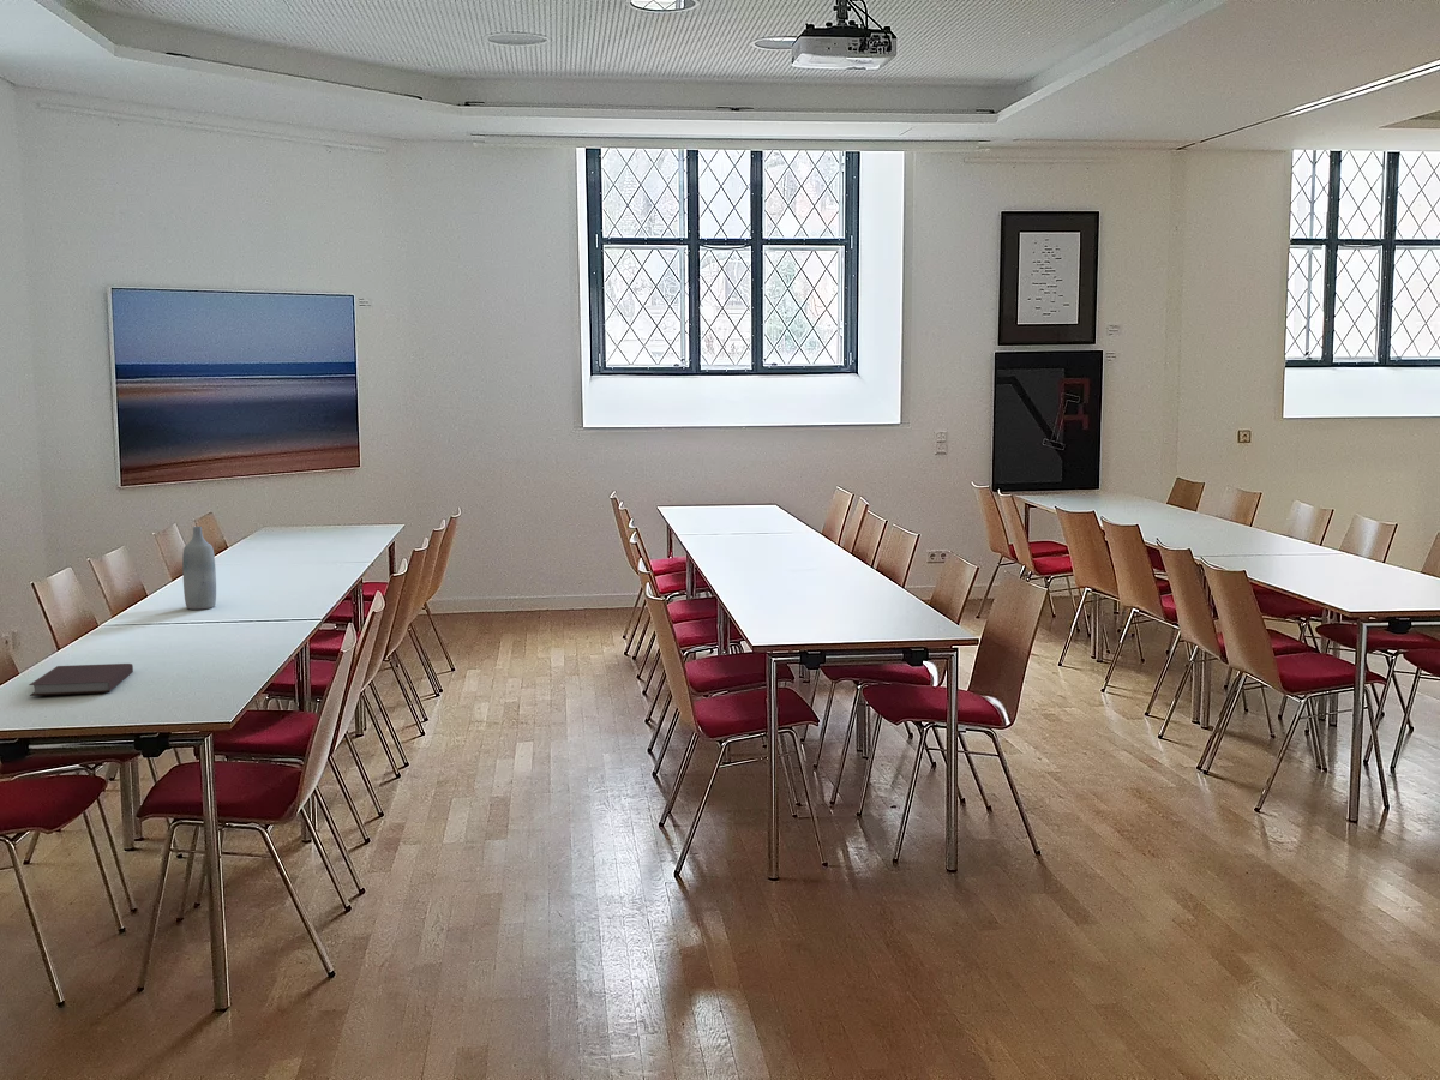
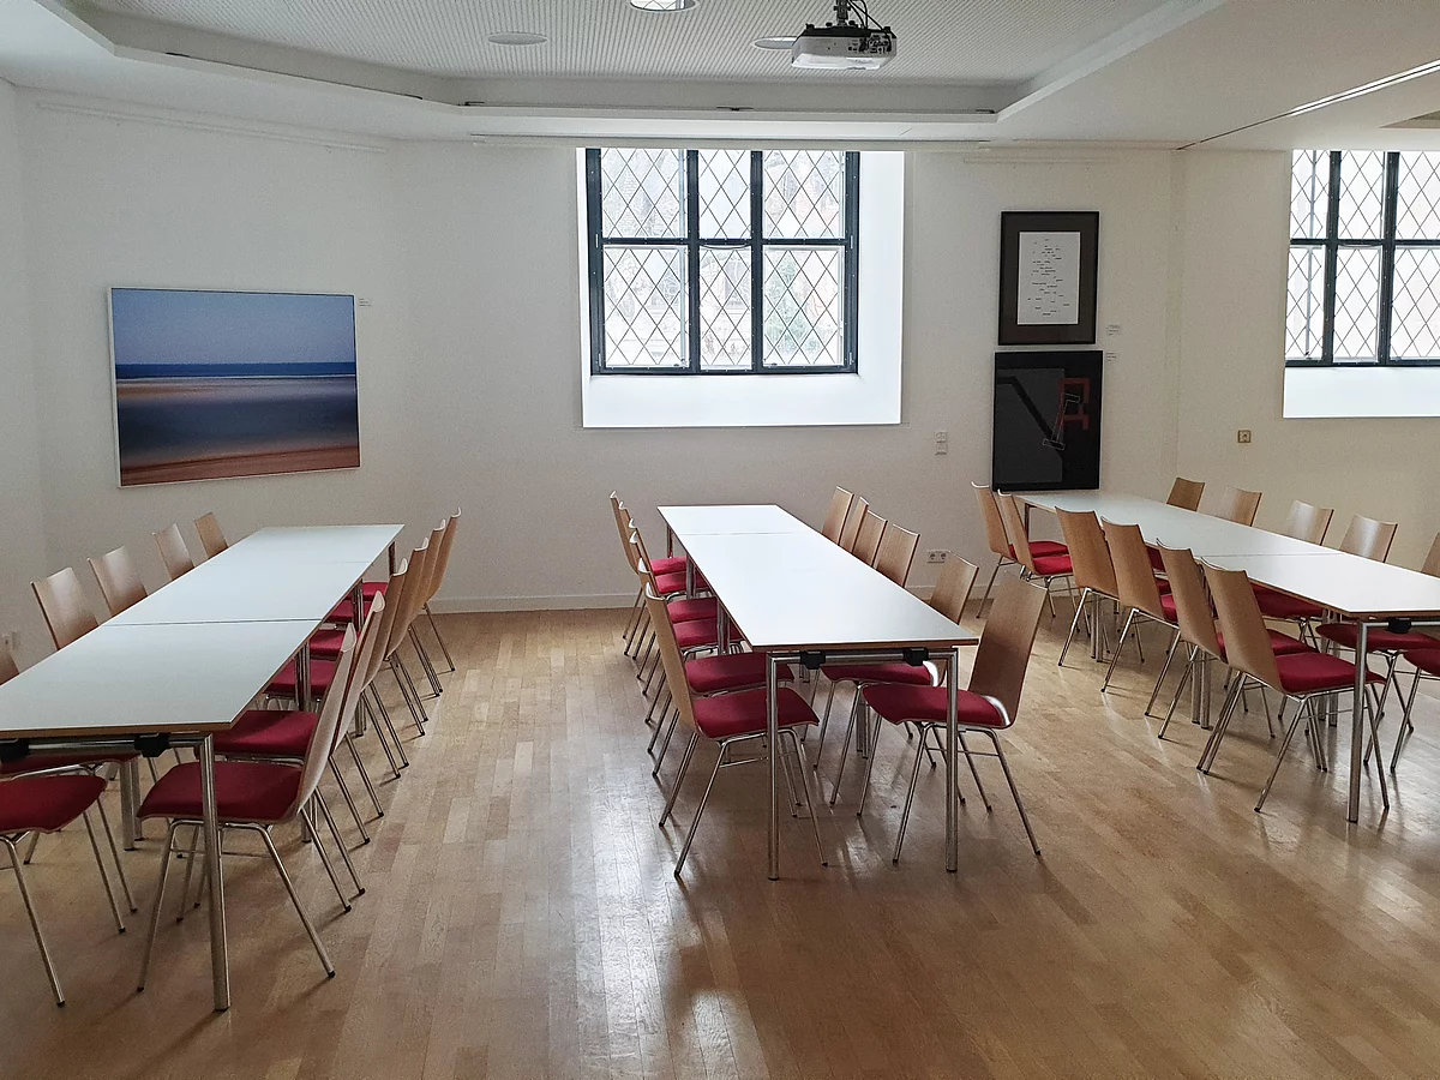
- notebook (83, 678)
- bottle (198, 566)
